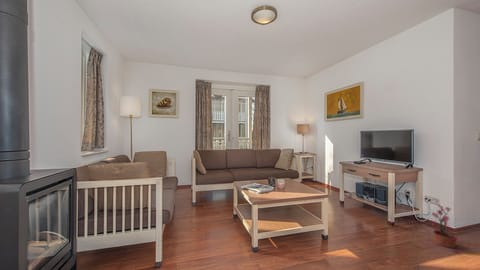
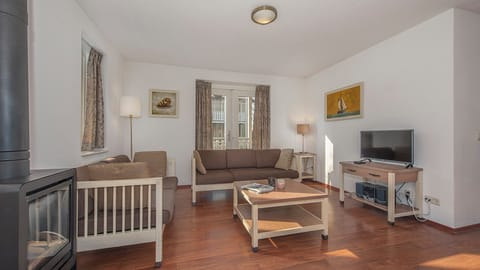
- potted plant (445, 226)
